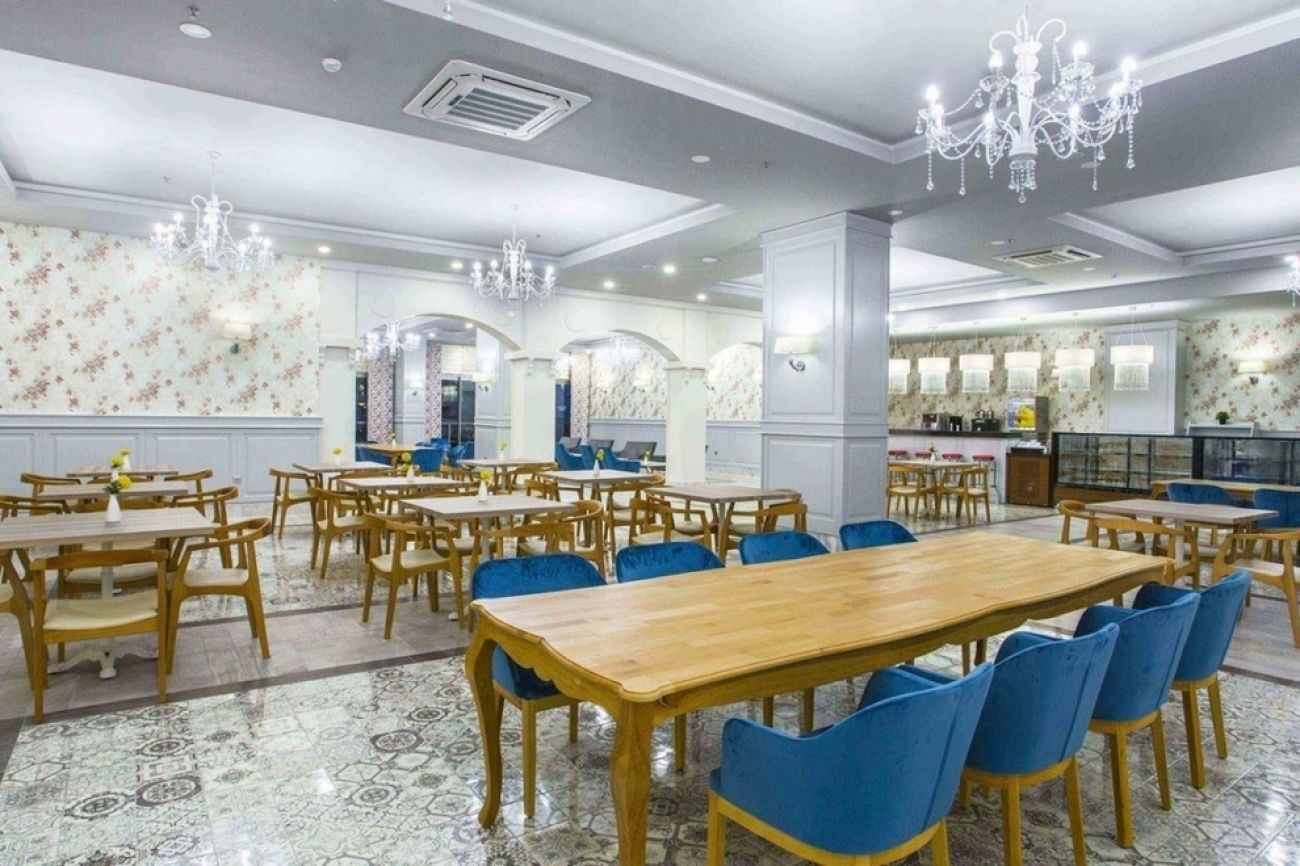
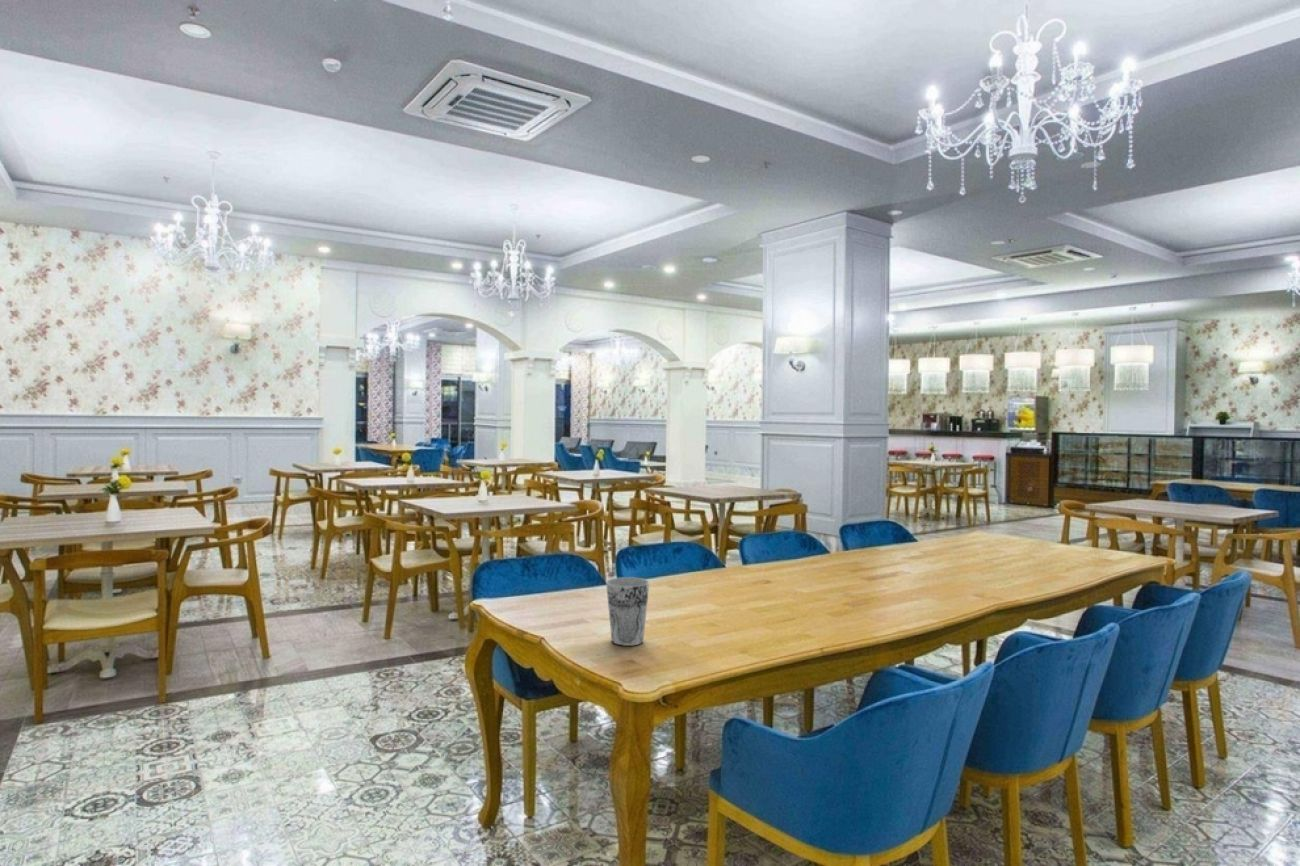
+ cup (627, 611)
